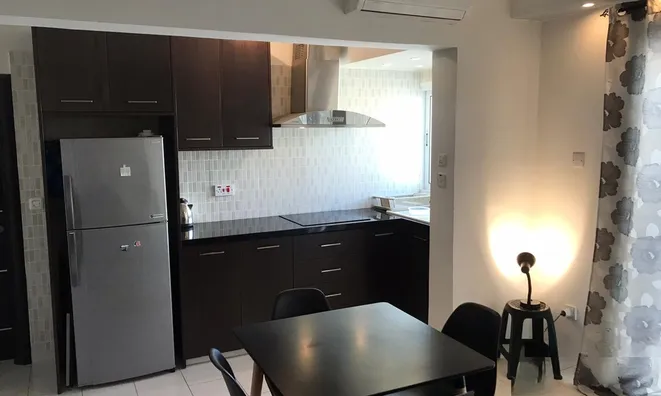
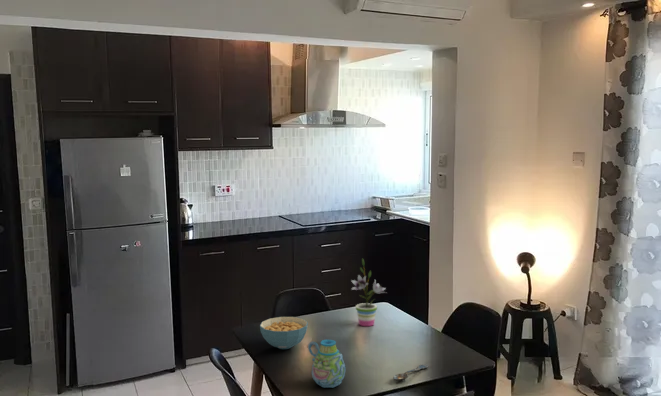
+ potted plant (369, 293)
+ spoon (411, 371)
+ cereal bowl (284, 335)
+ mug (325, 361)
